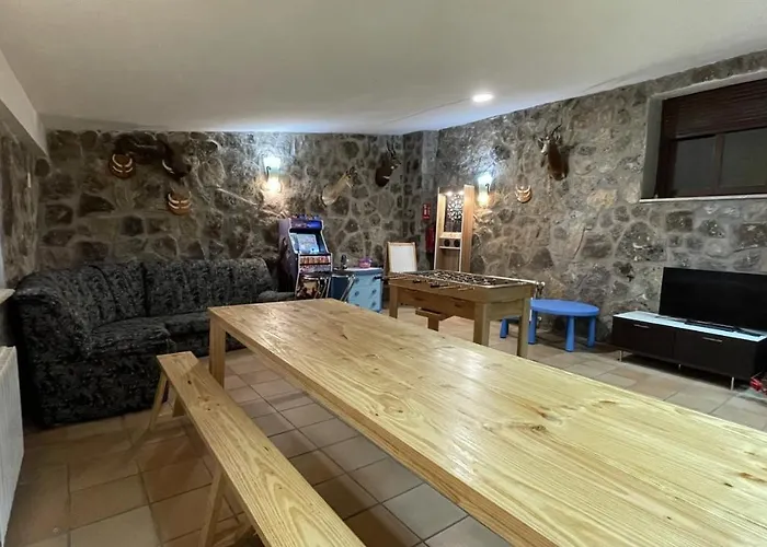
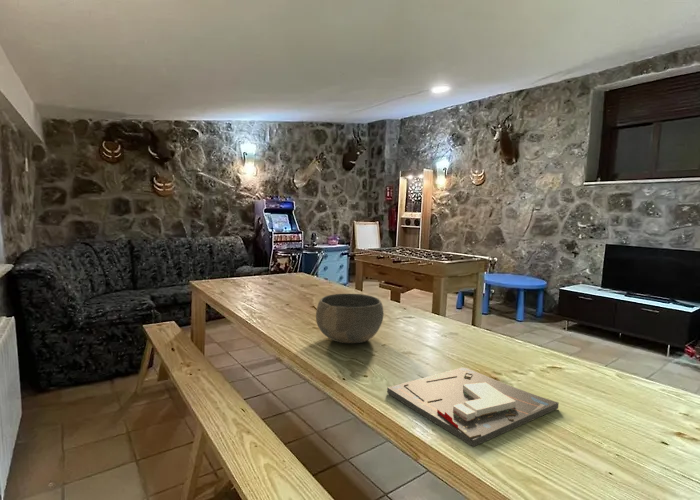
+ bowl (349, 319)
+ board game (468, 397)
